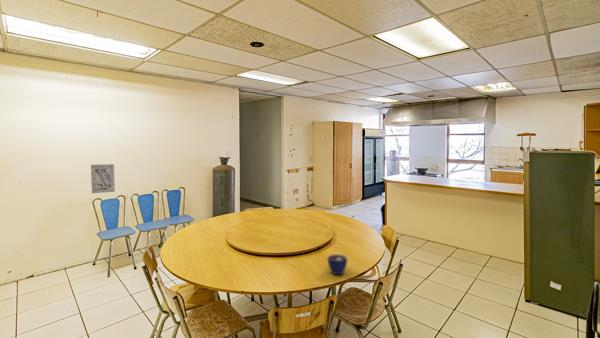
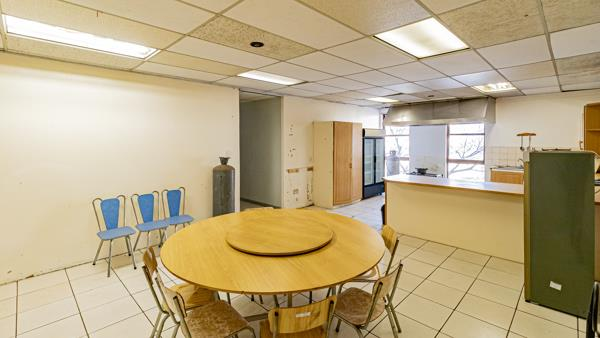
- cup (336, 263)
- wall art (103, 178)
